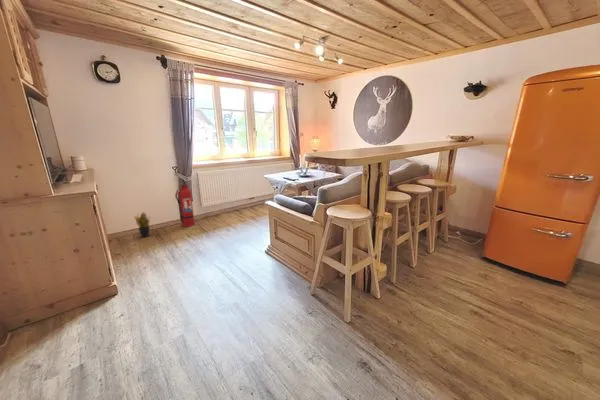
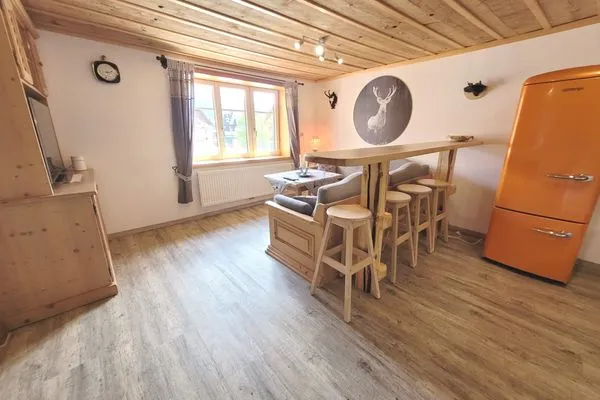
- potted plant (144, 223)
- fire extinguisher (184, 205)
